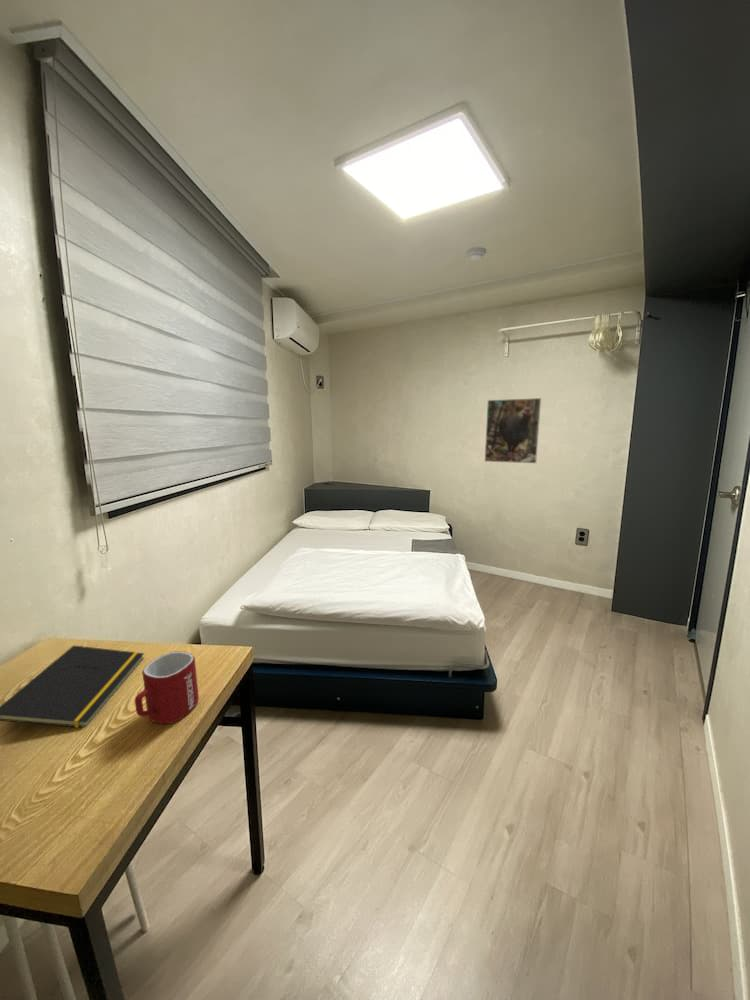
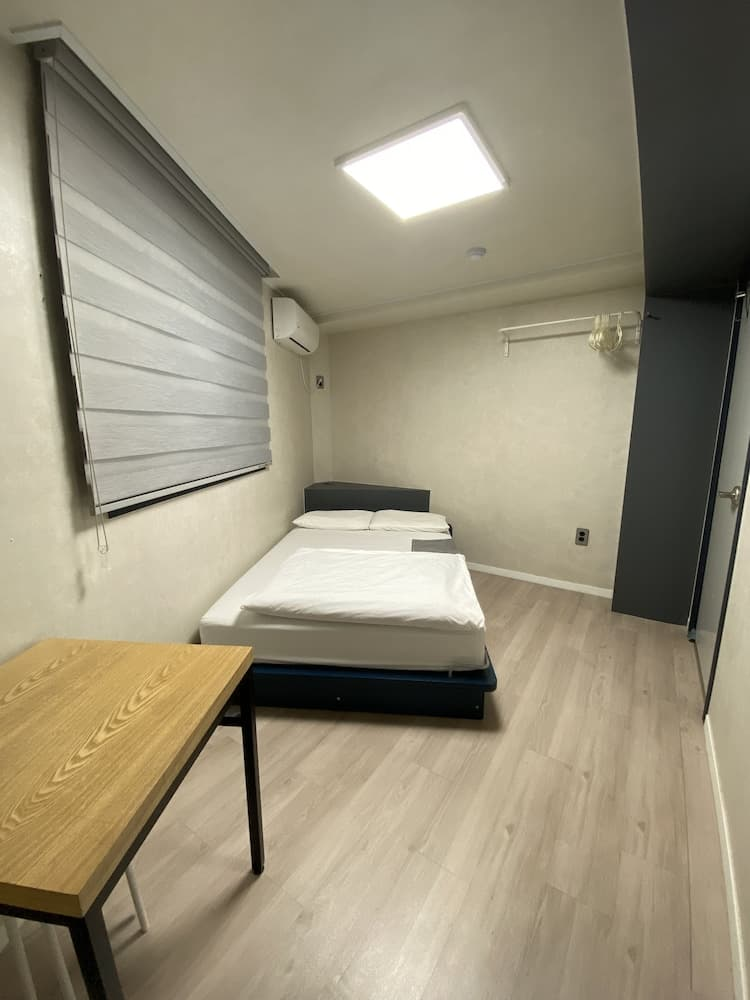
- notepad (78, 681)
- mug (164, 691)
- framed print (511, 431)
